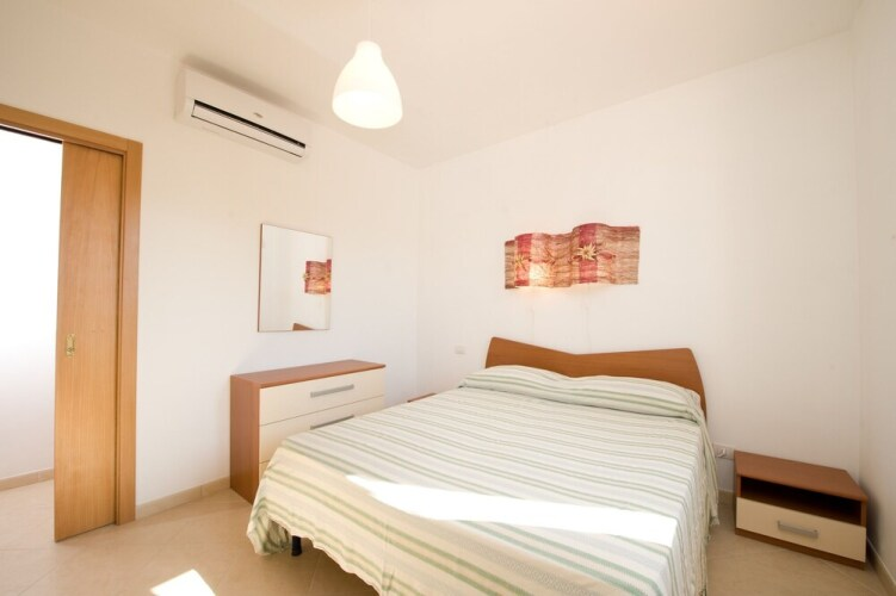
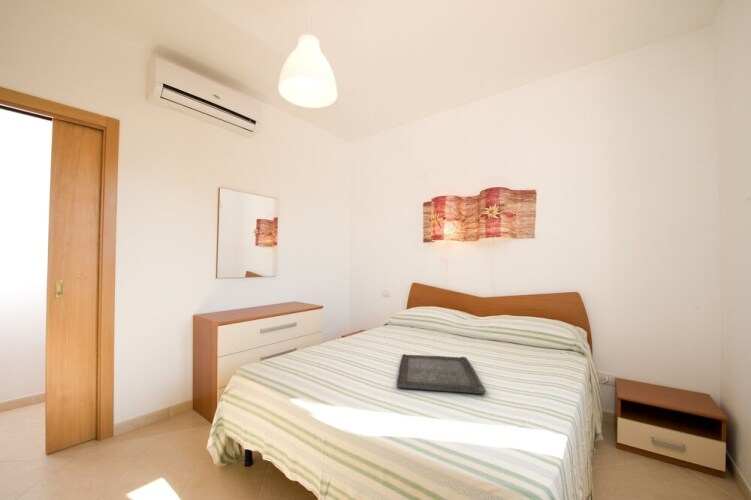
+ serving tray (437, 371)
